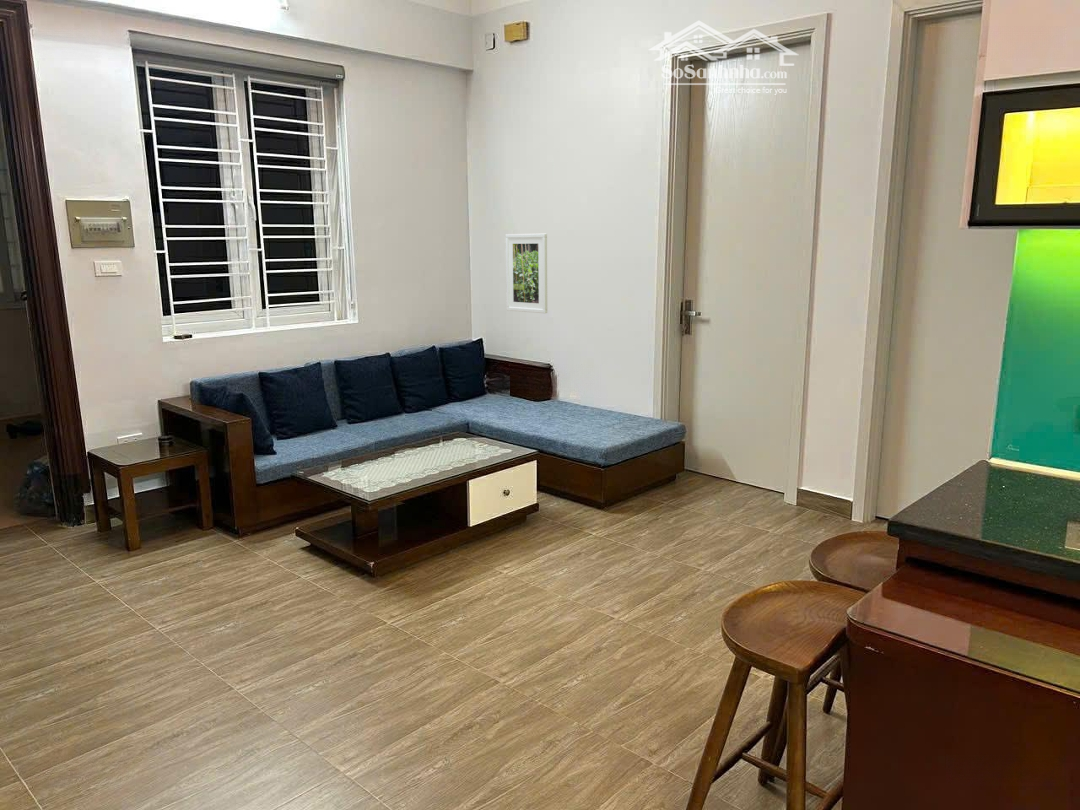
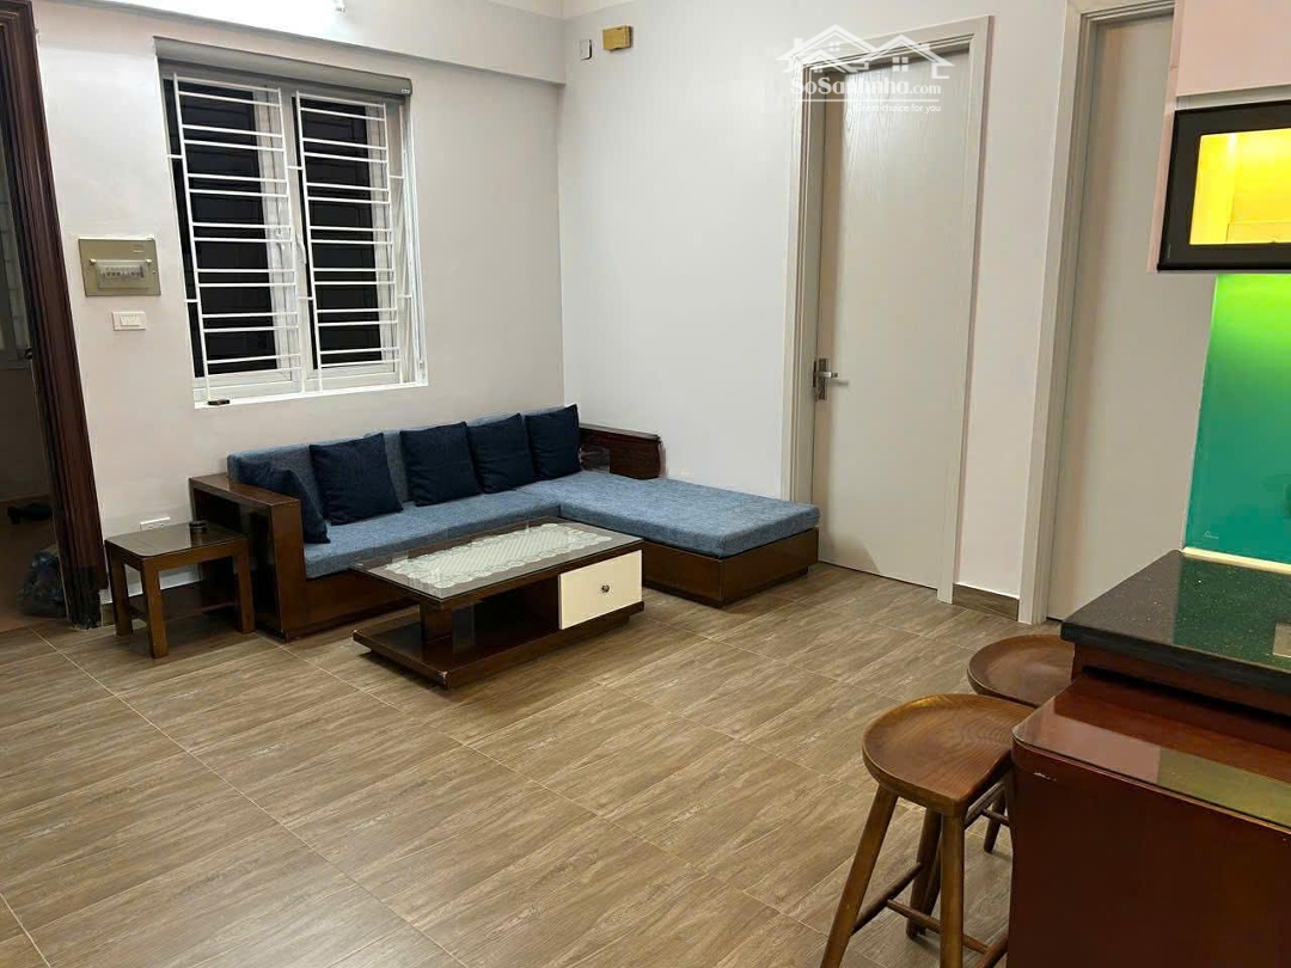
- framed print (526, 273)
